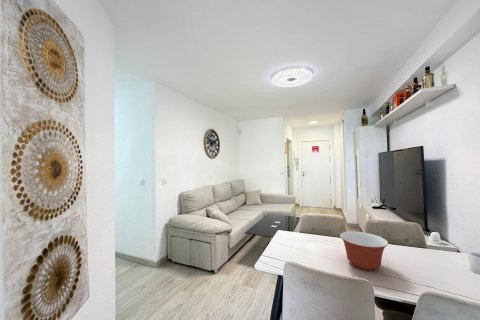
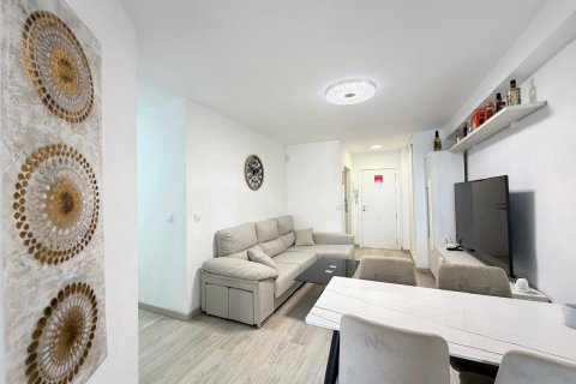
- mixing bowl (363, 251)
